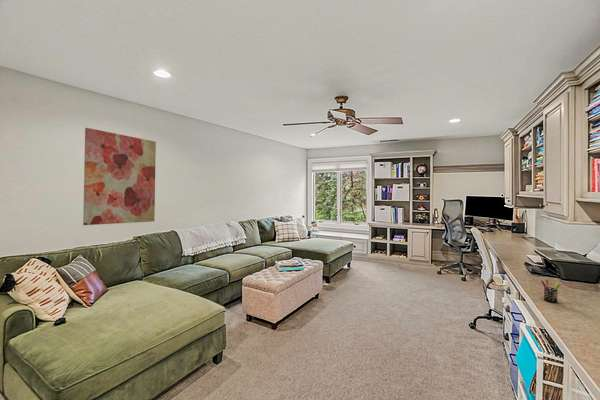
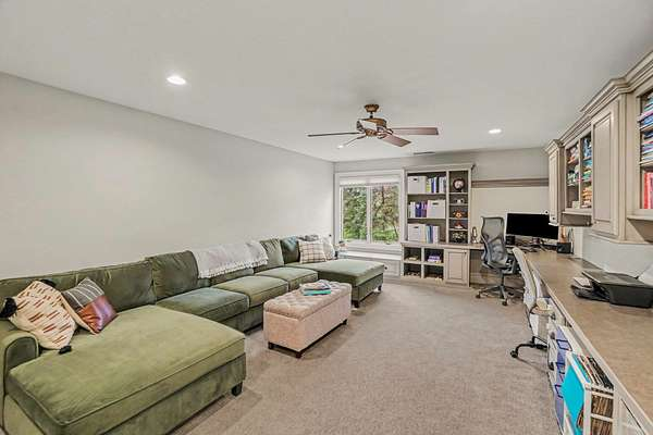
- wall art (123, 179)
- pen holder (551, 290)
